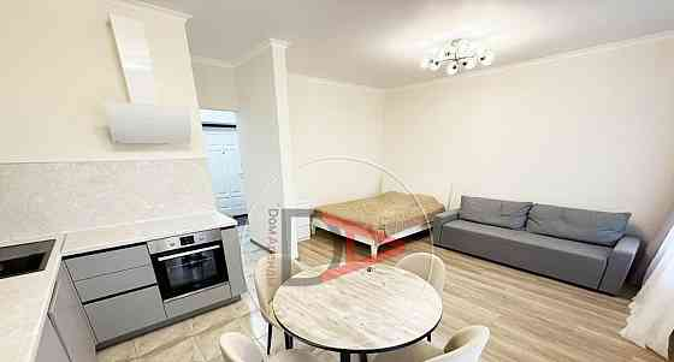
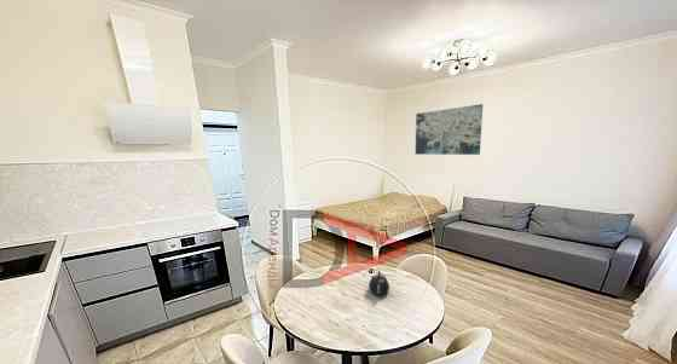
+ wall art (445, 132)
+ teapot (378, 282)
